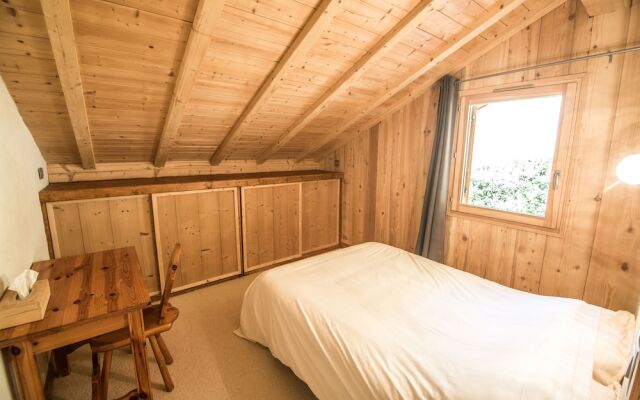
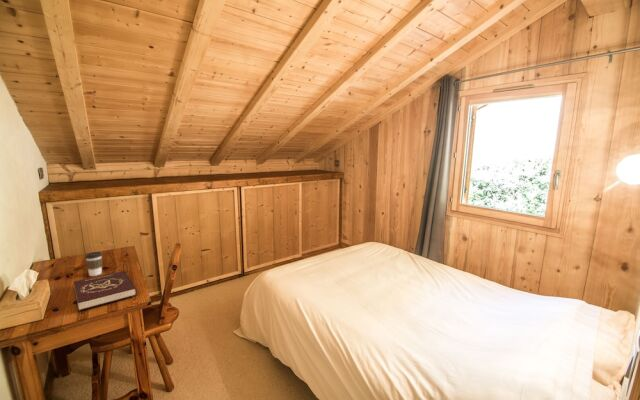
+ coffee cup (94, 263)
+ book (105, 287)
